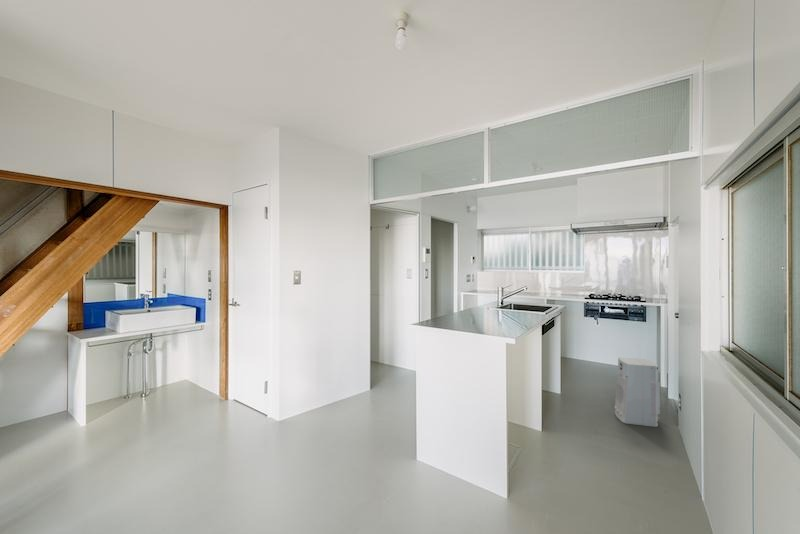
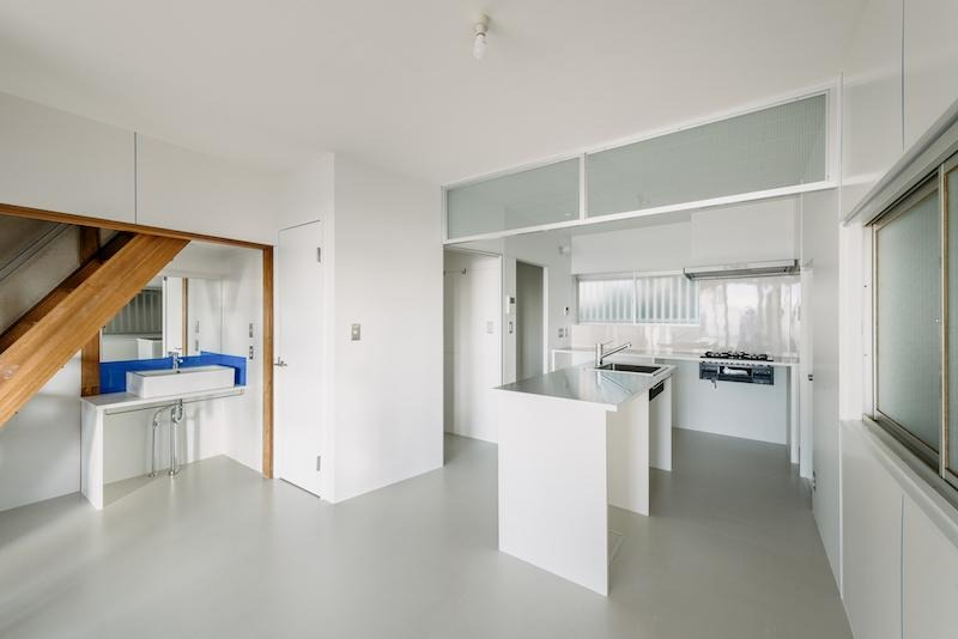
- air purifier (636, 390)
